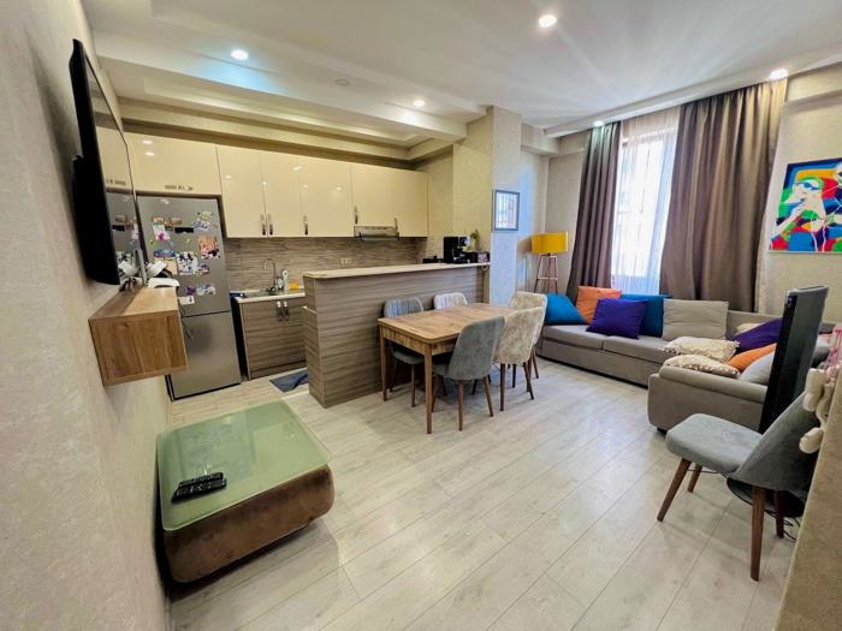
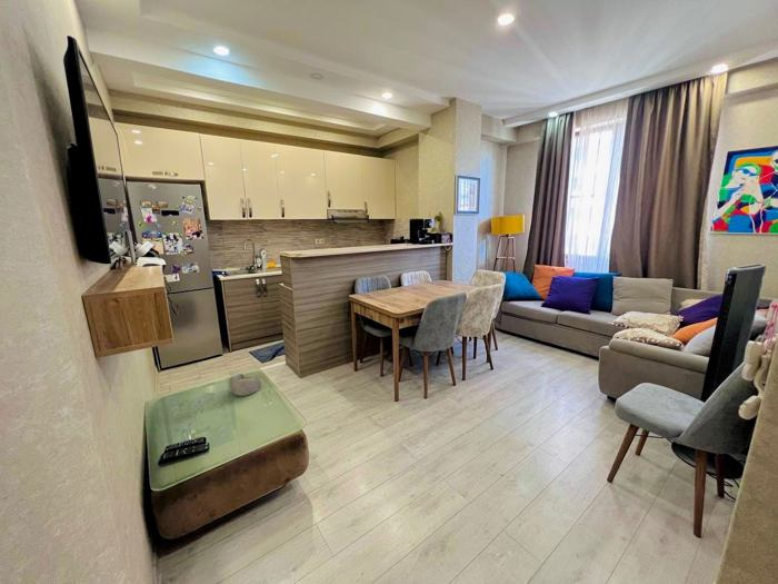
+ decorative bowl (243, 383)
